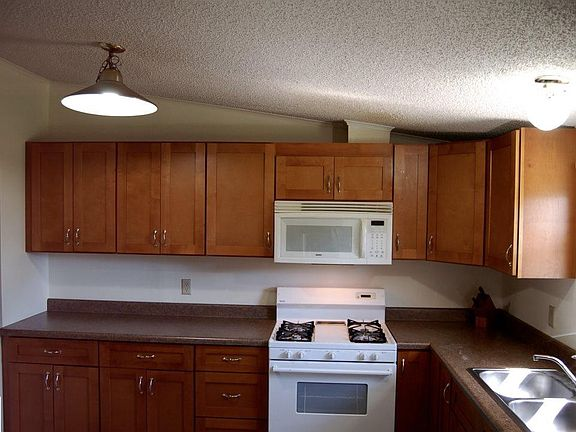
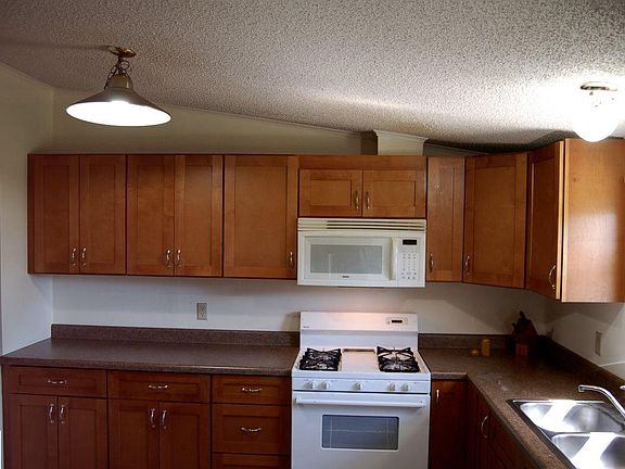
+ pepper shaker (482, 345)
